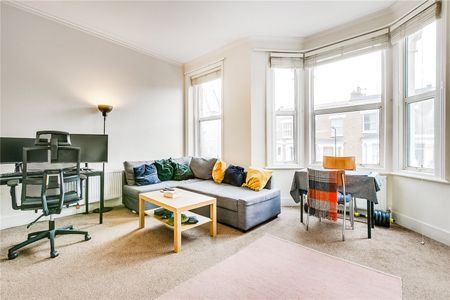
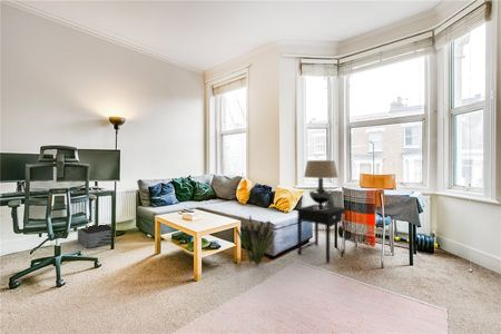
+ table lamp (321, 184)
+ side table (317, 230)
+ decorative plant (257, 240)
+ storage bin (96, 234)
